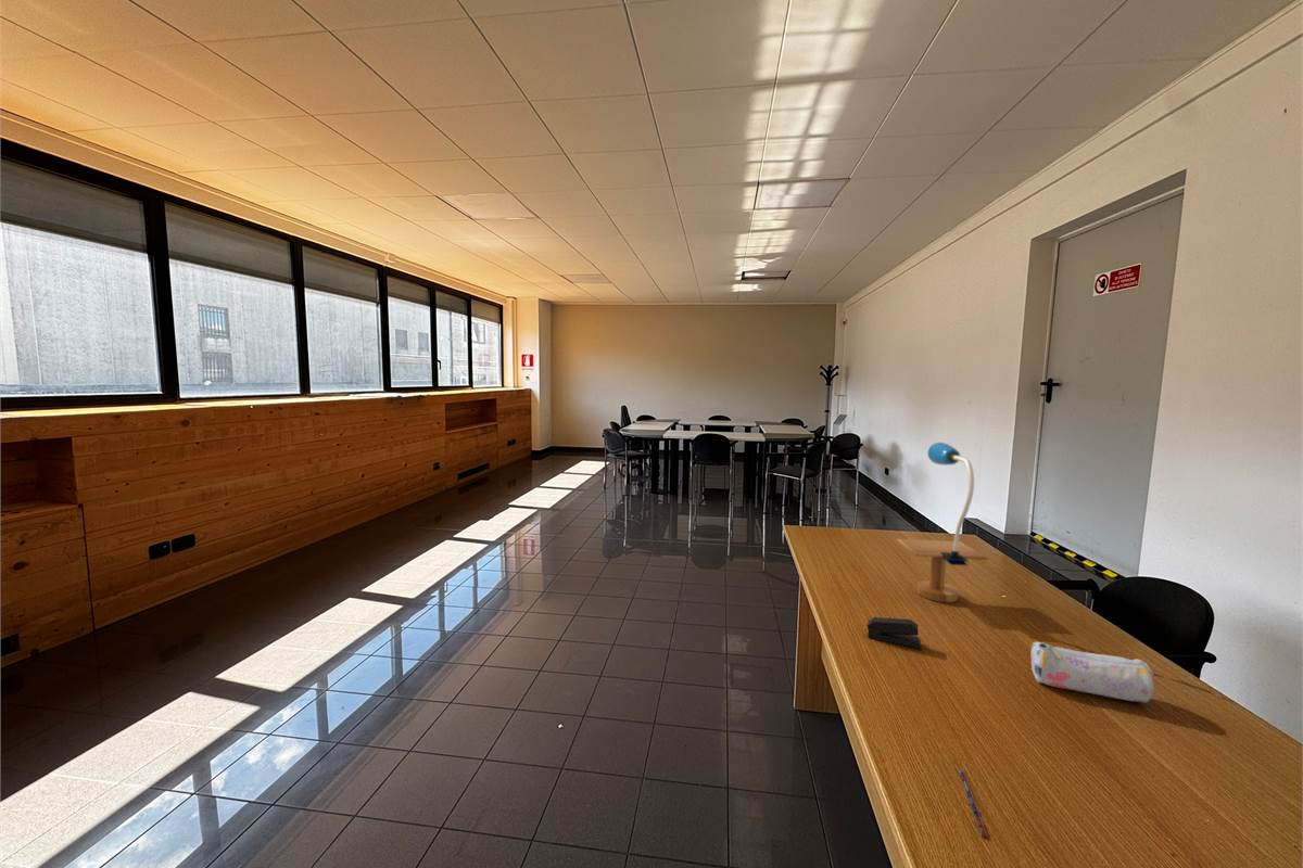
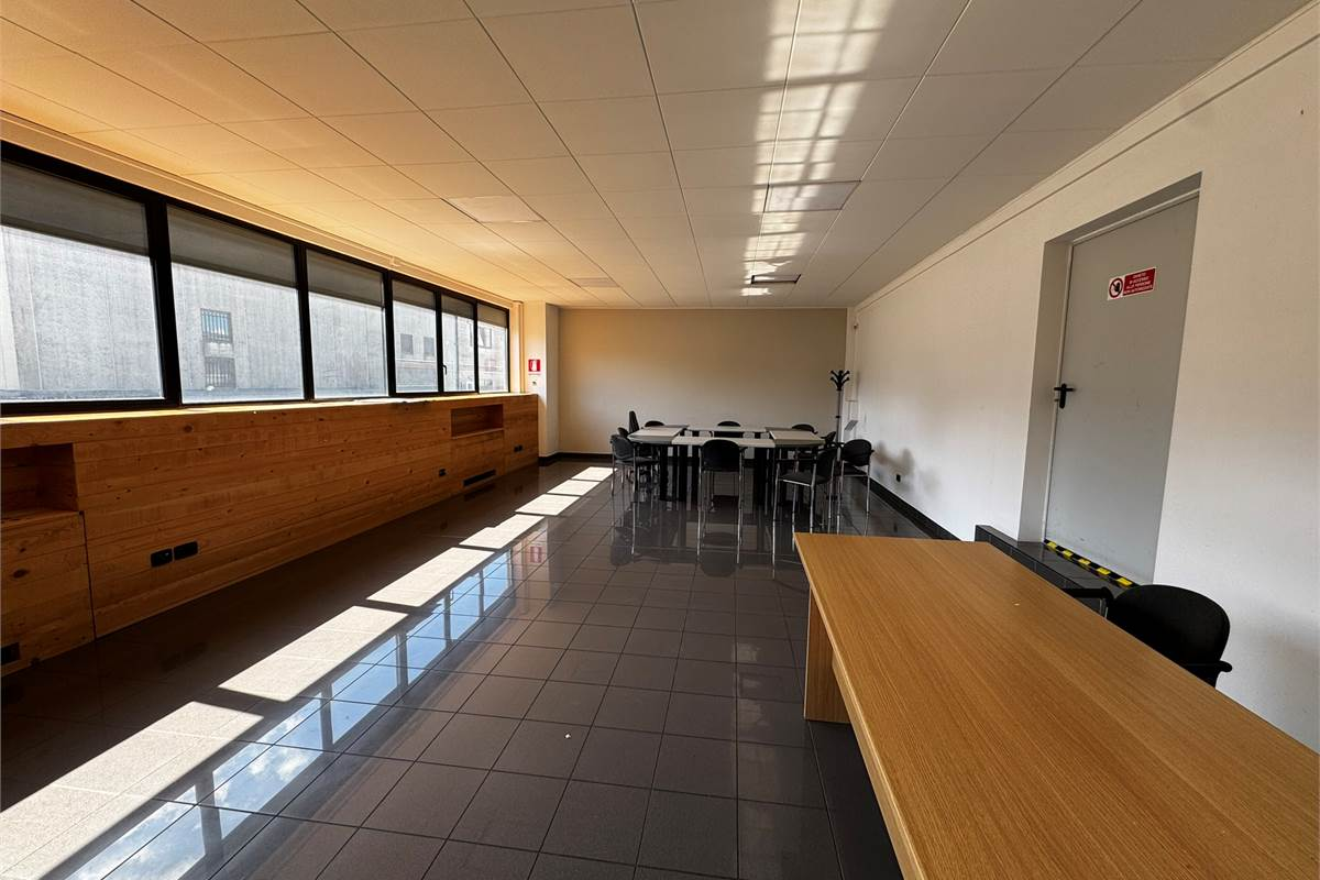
- pen (971, 800)
- stapler (894, 628)
- pencil case (1087, 669)
- desk lamp (957, 525)
